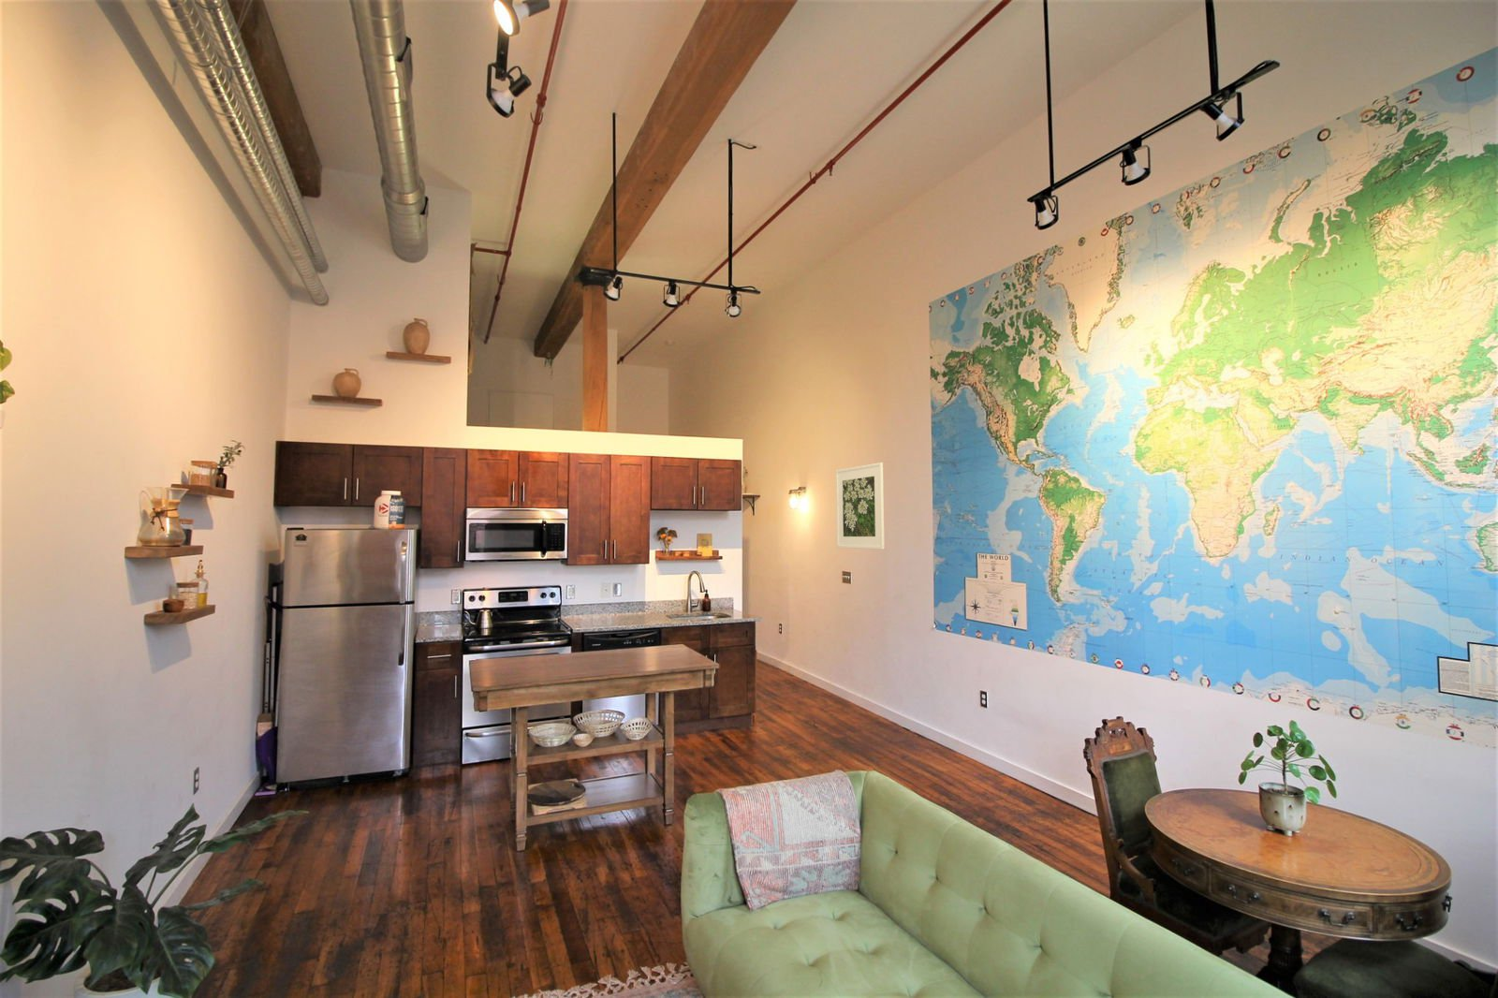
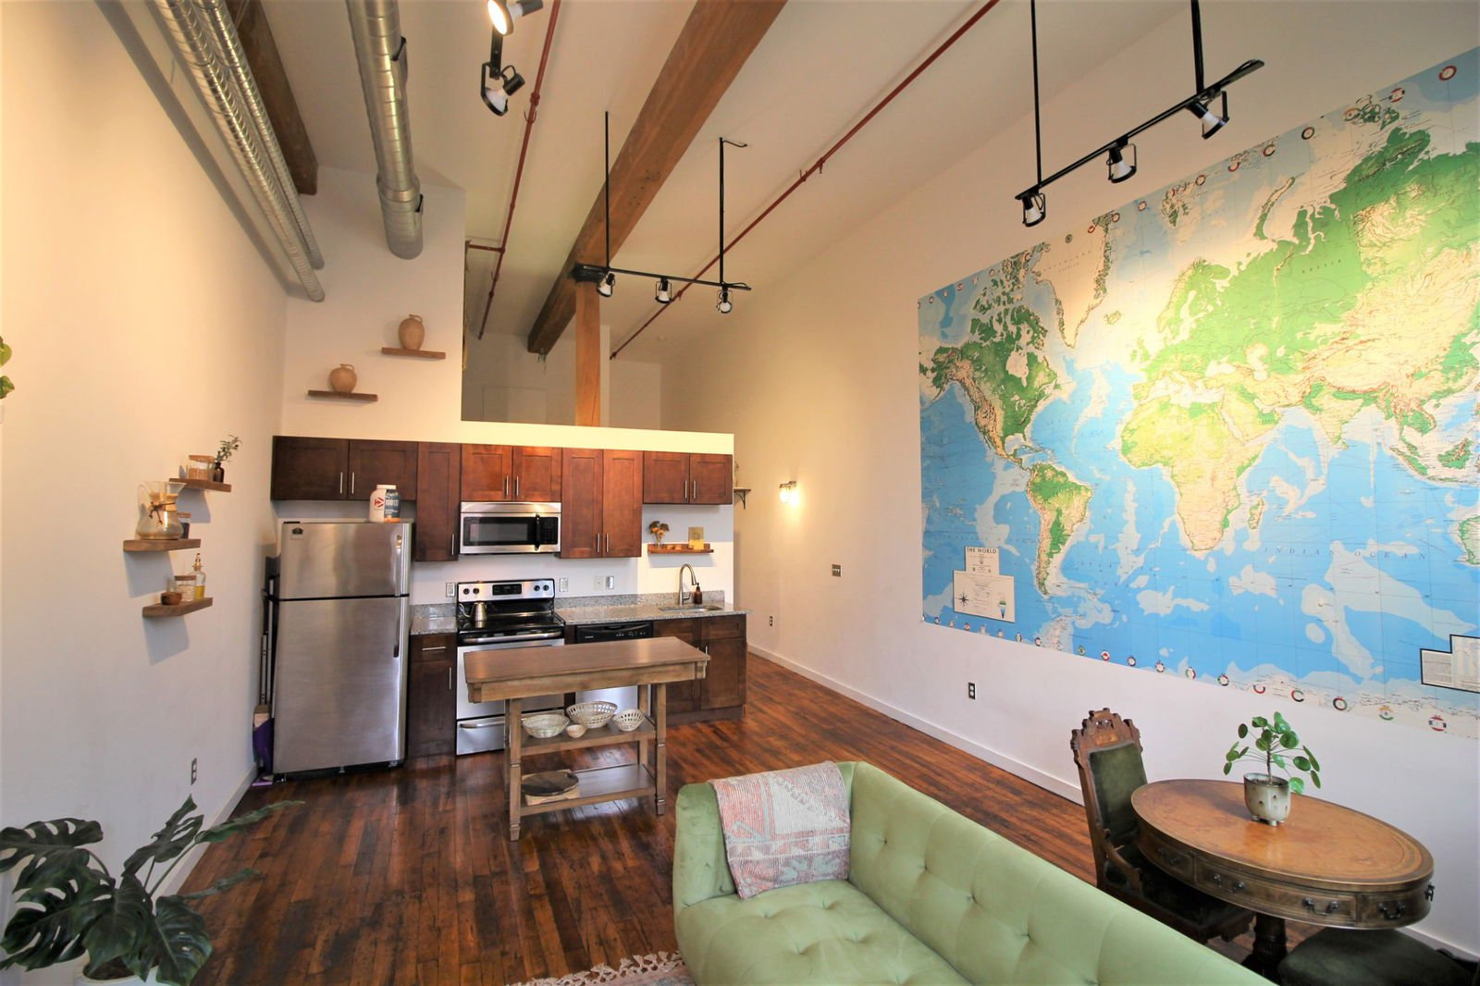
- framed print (859, 508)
